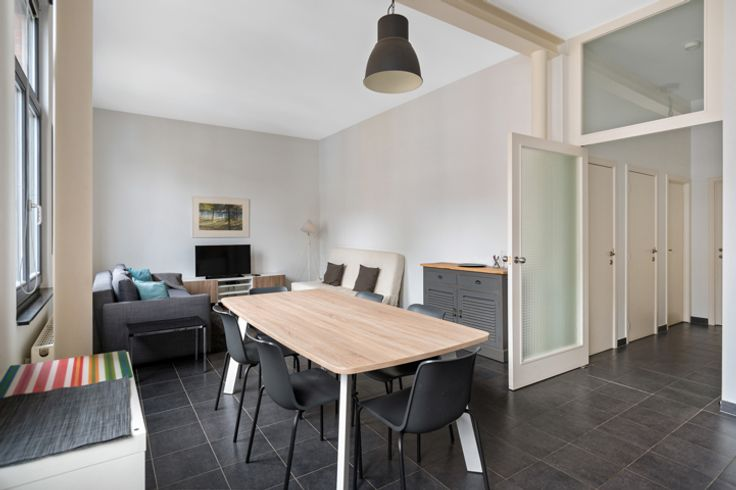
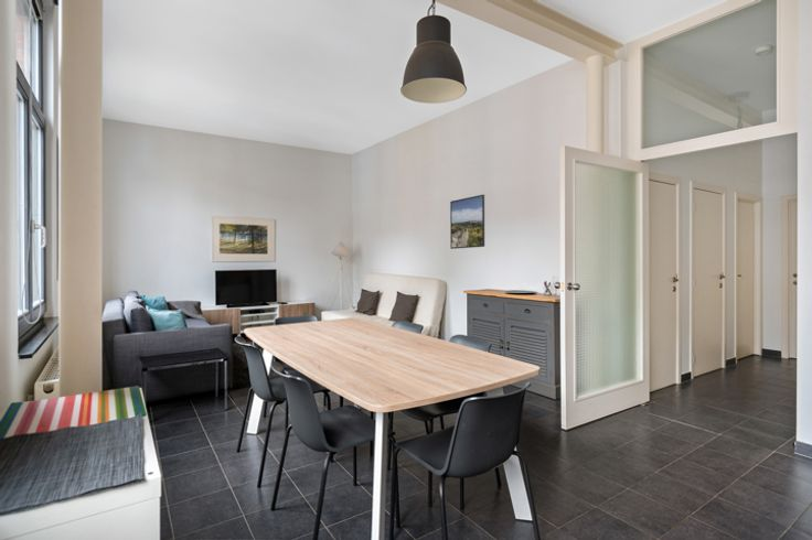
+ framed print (467, 223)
